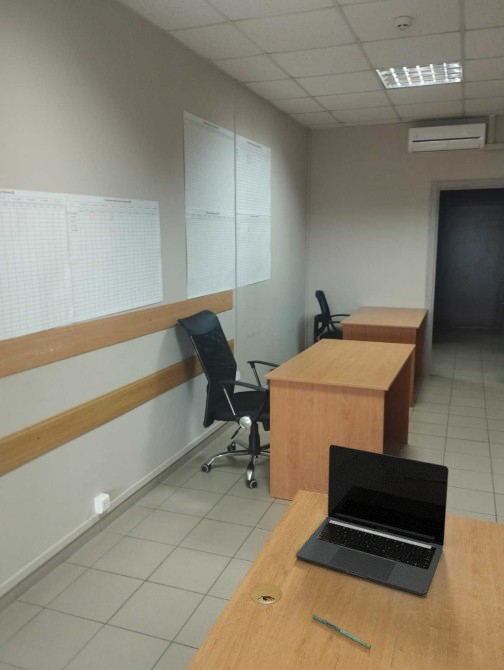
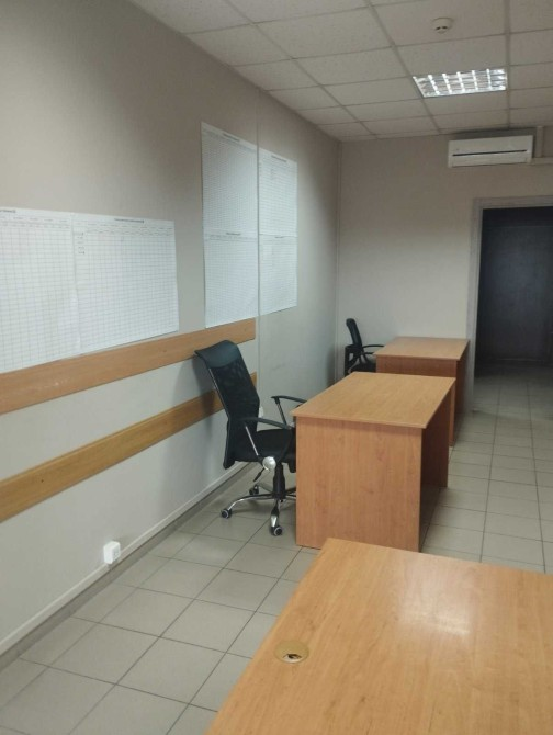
- pen (340, 630)
- laptop (372, 512)
